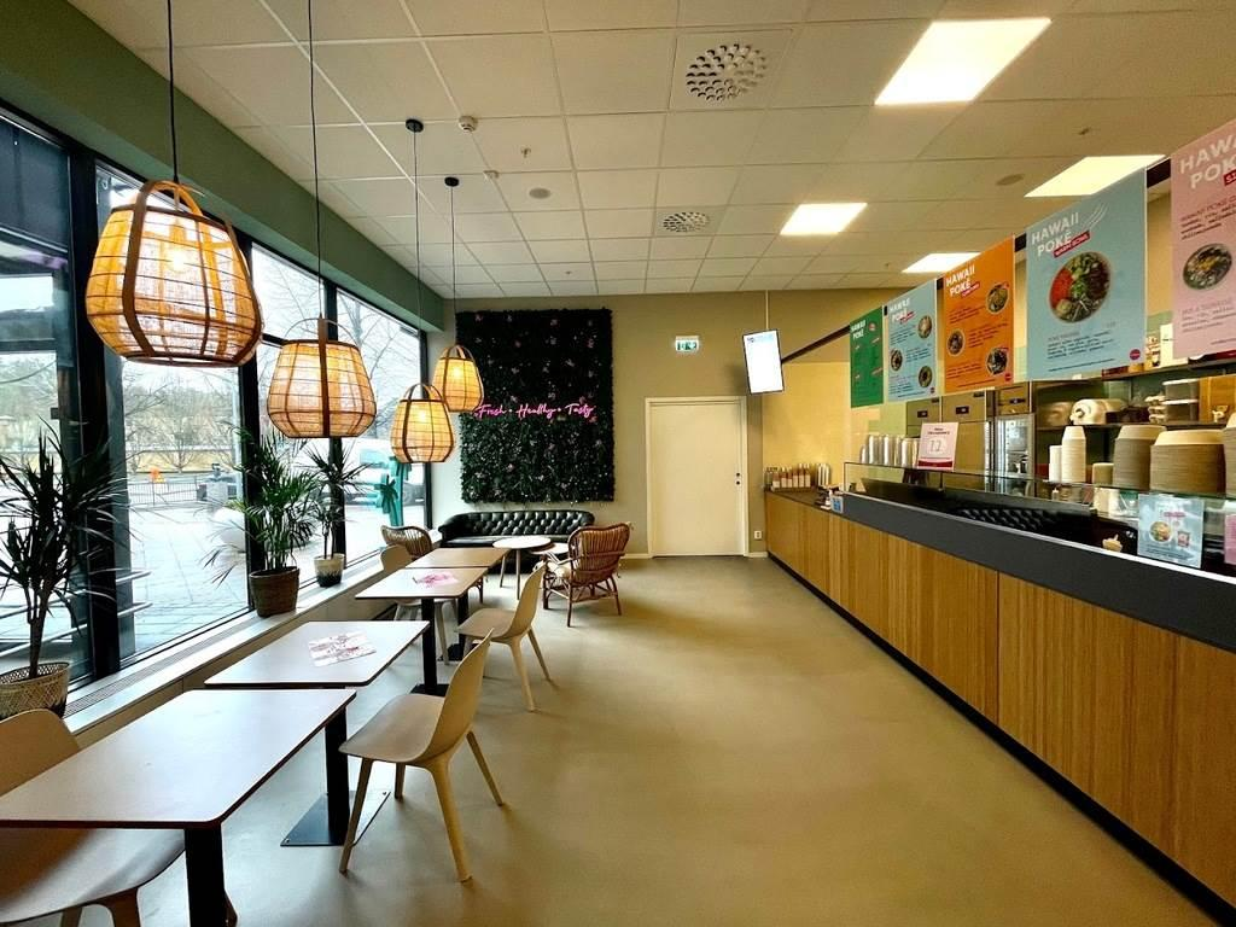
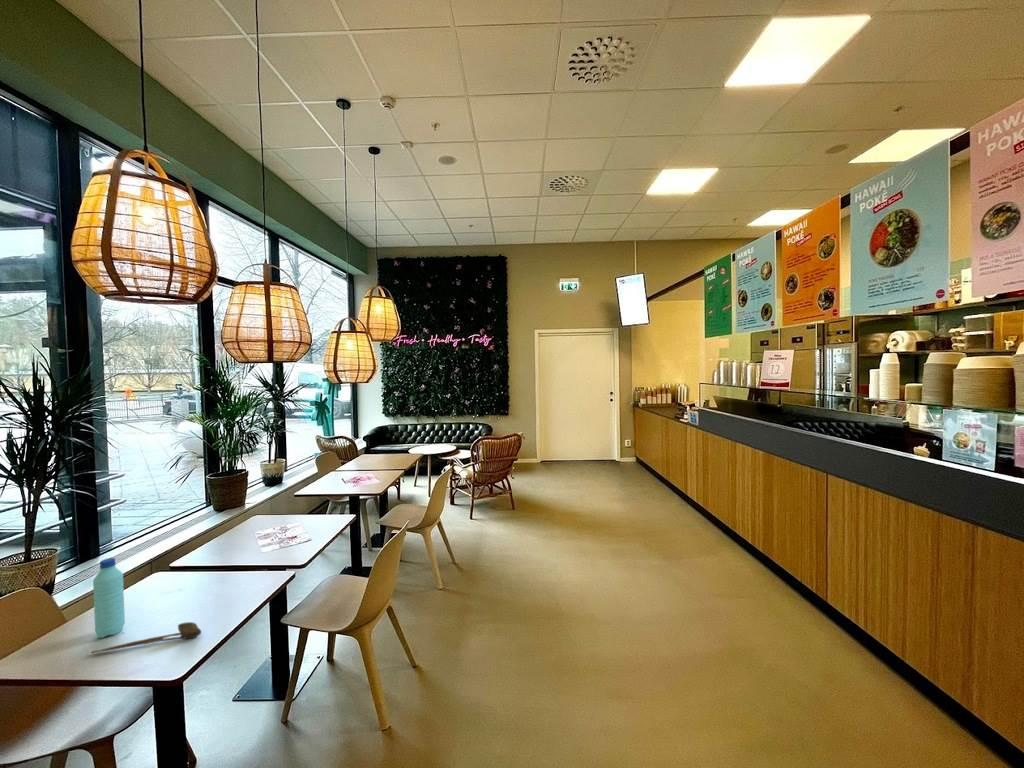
+ water bottle (109, 596)
+ spoon (148, 638)
